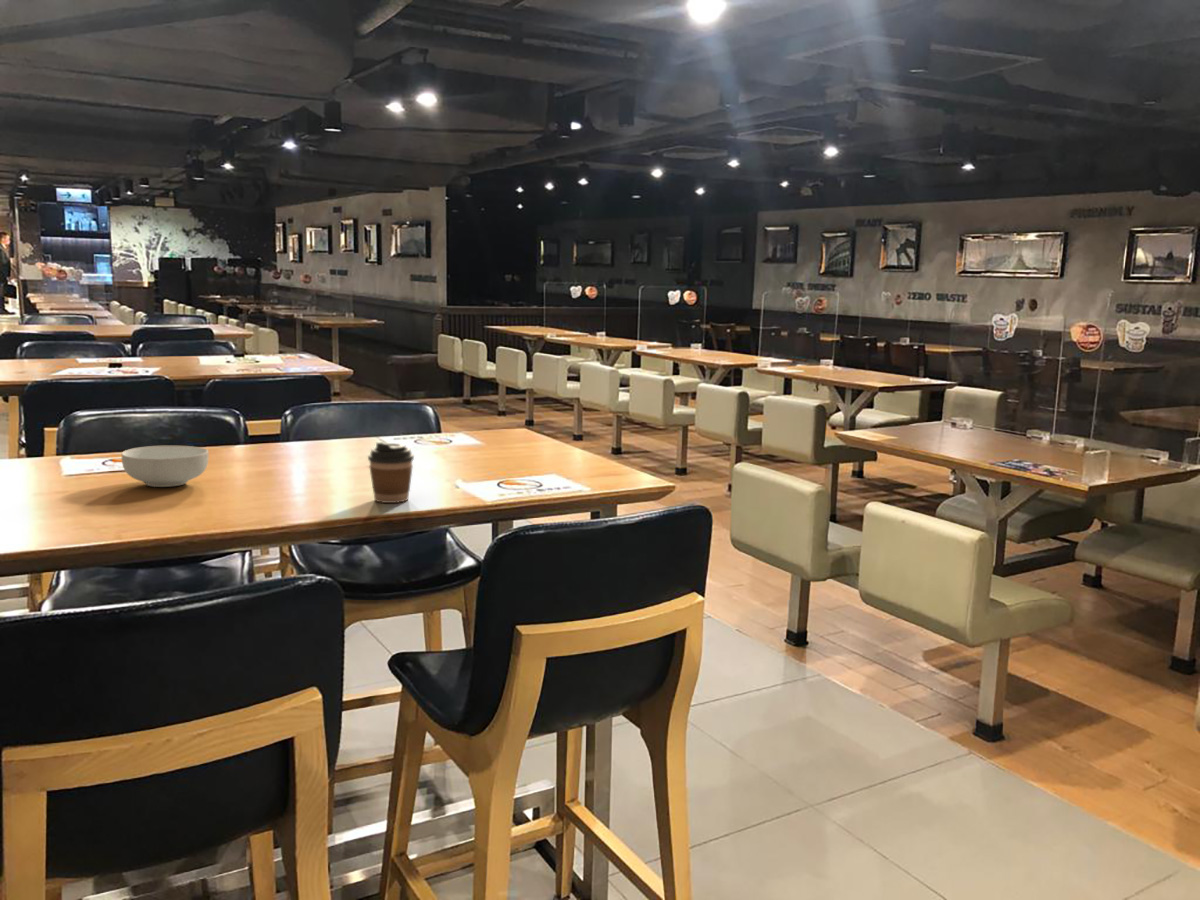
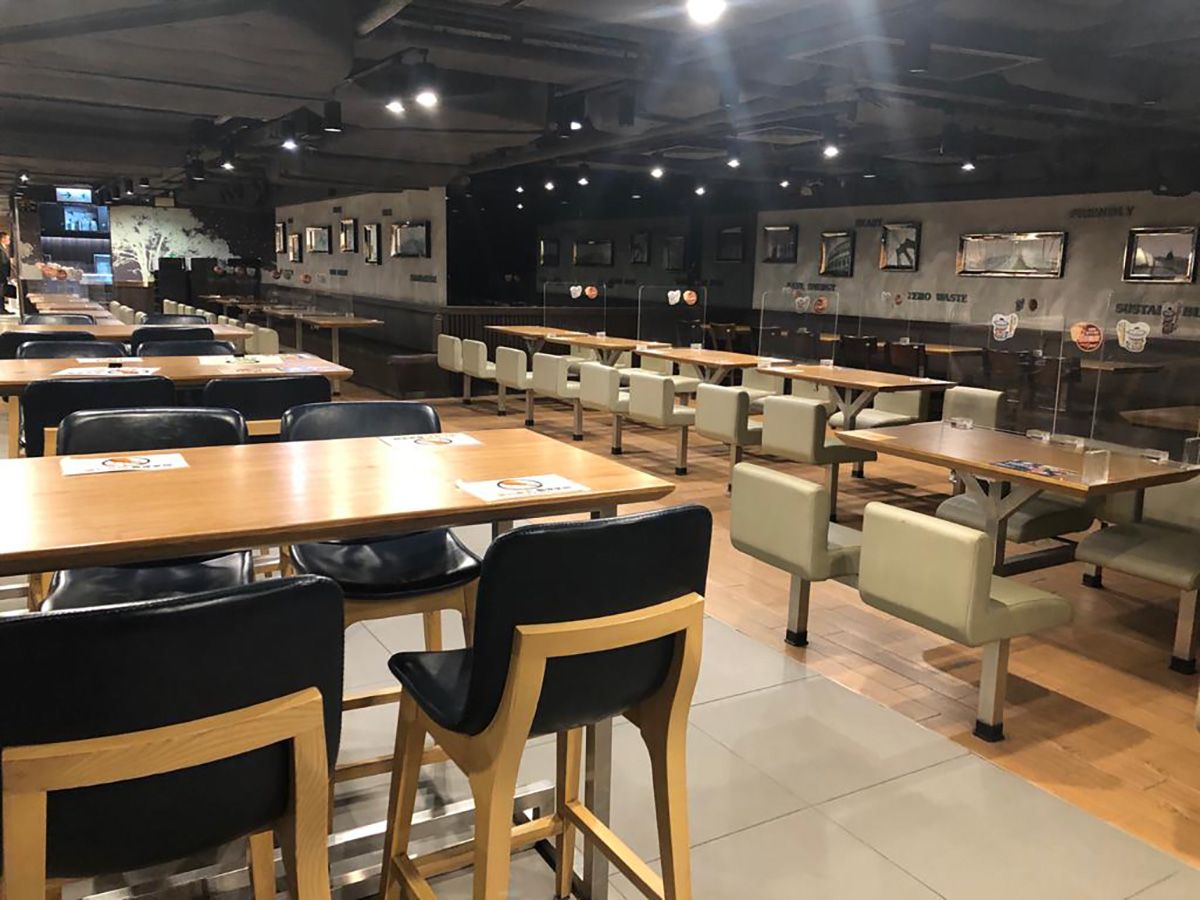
- coffee cup (391, 470)
- cereal bowl (166, 467)
